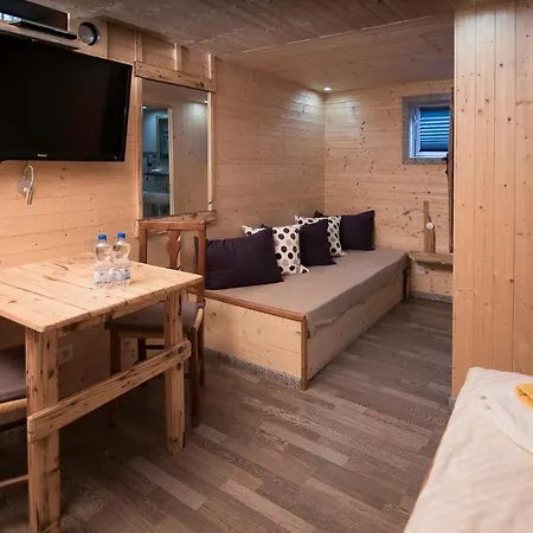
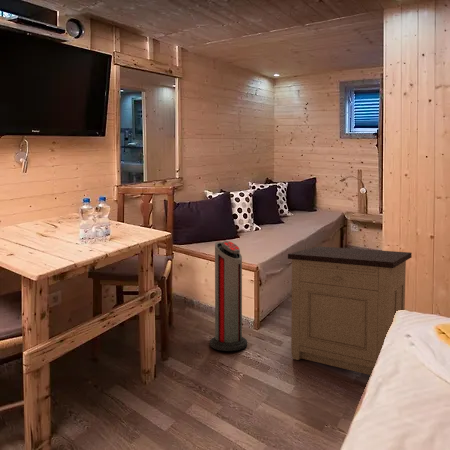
+ air purifier (228, 293)
+ nightstand (349, 305)
